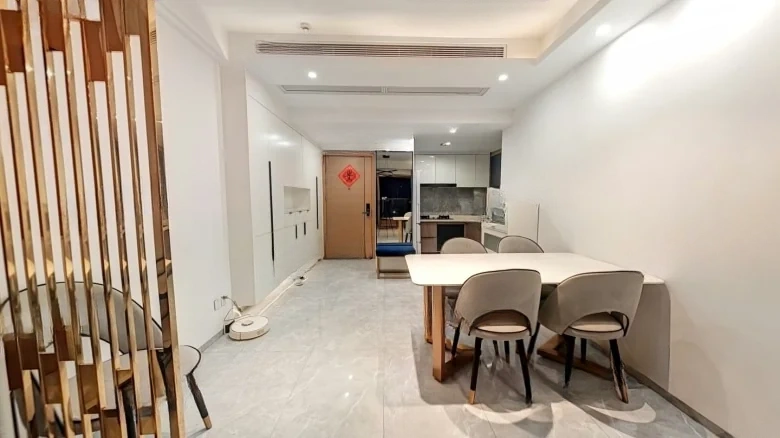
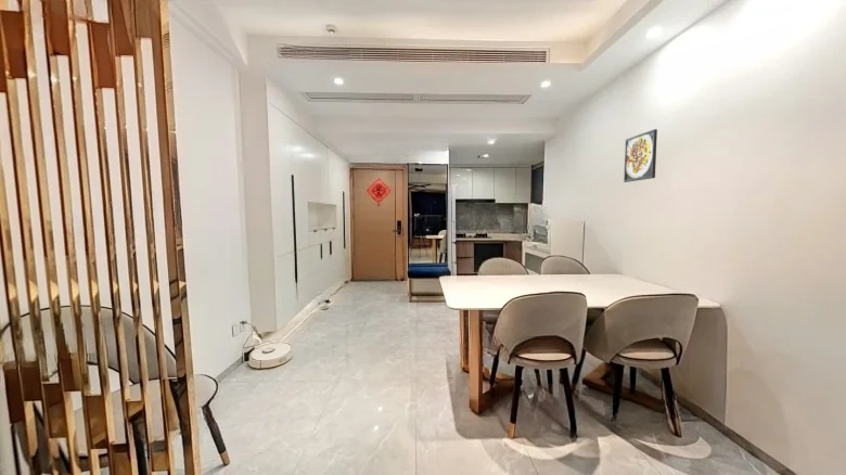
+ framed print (639, 157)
